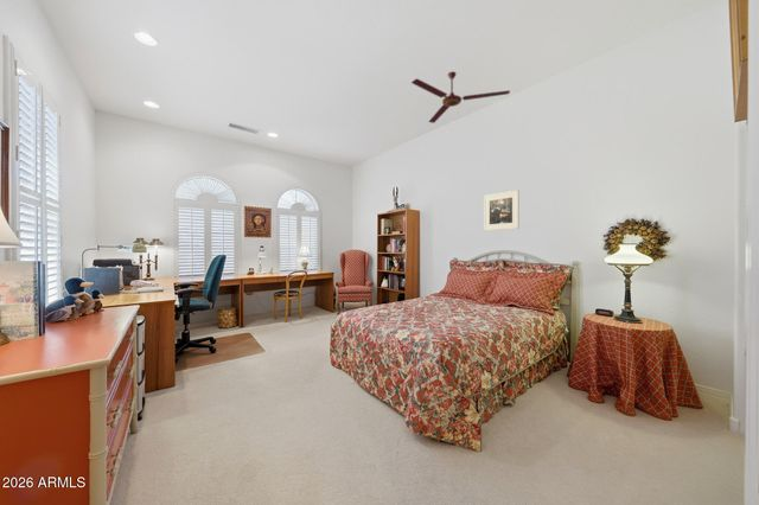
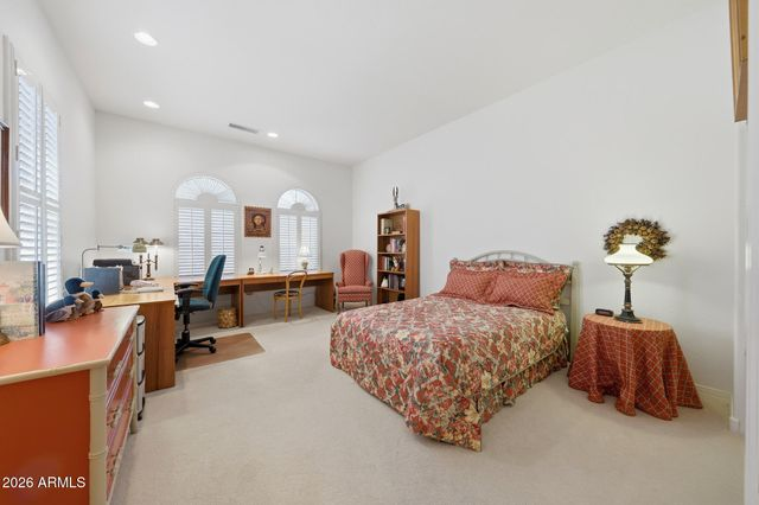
- ceiling fan (459, 96)
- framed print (500, 211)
